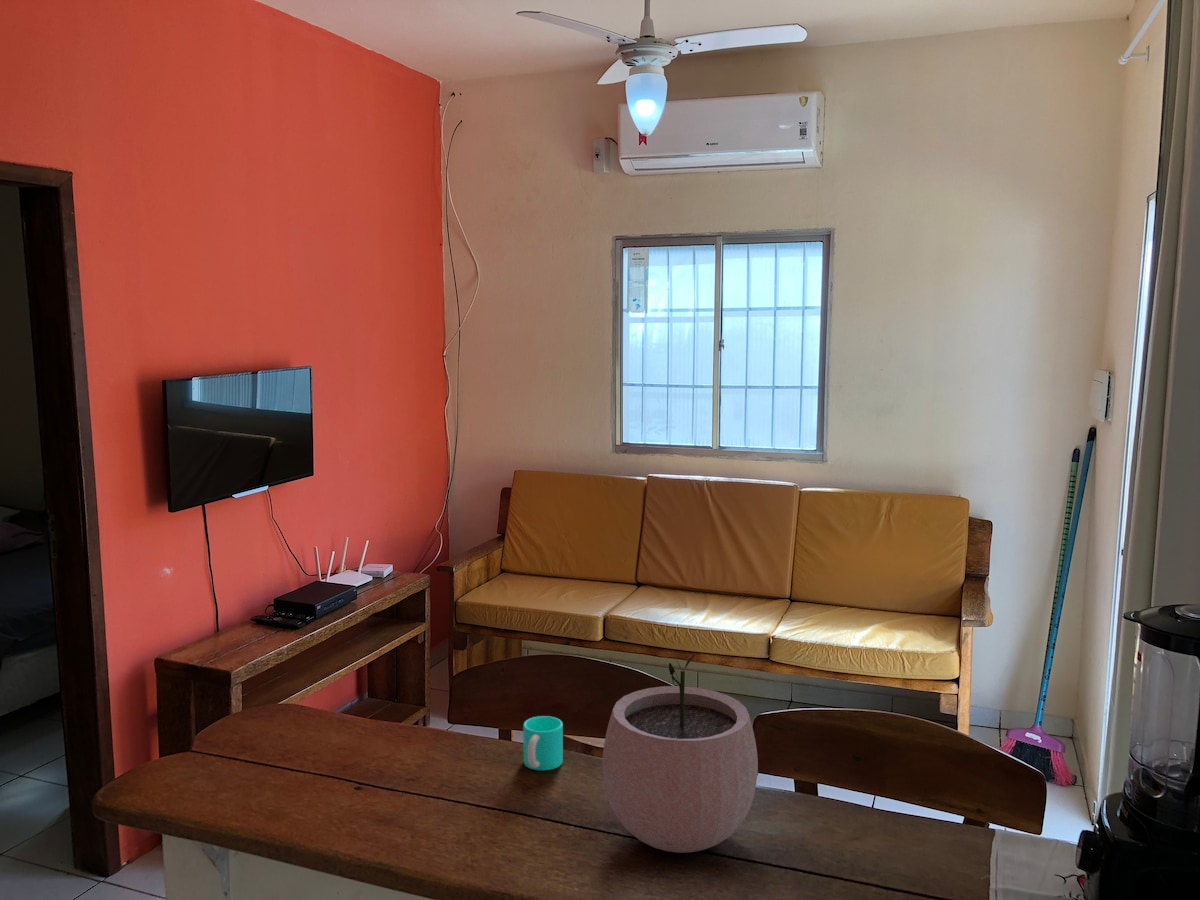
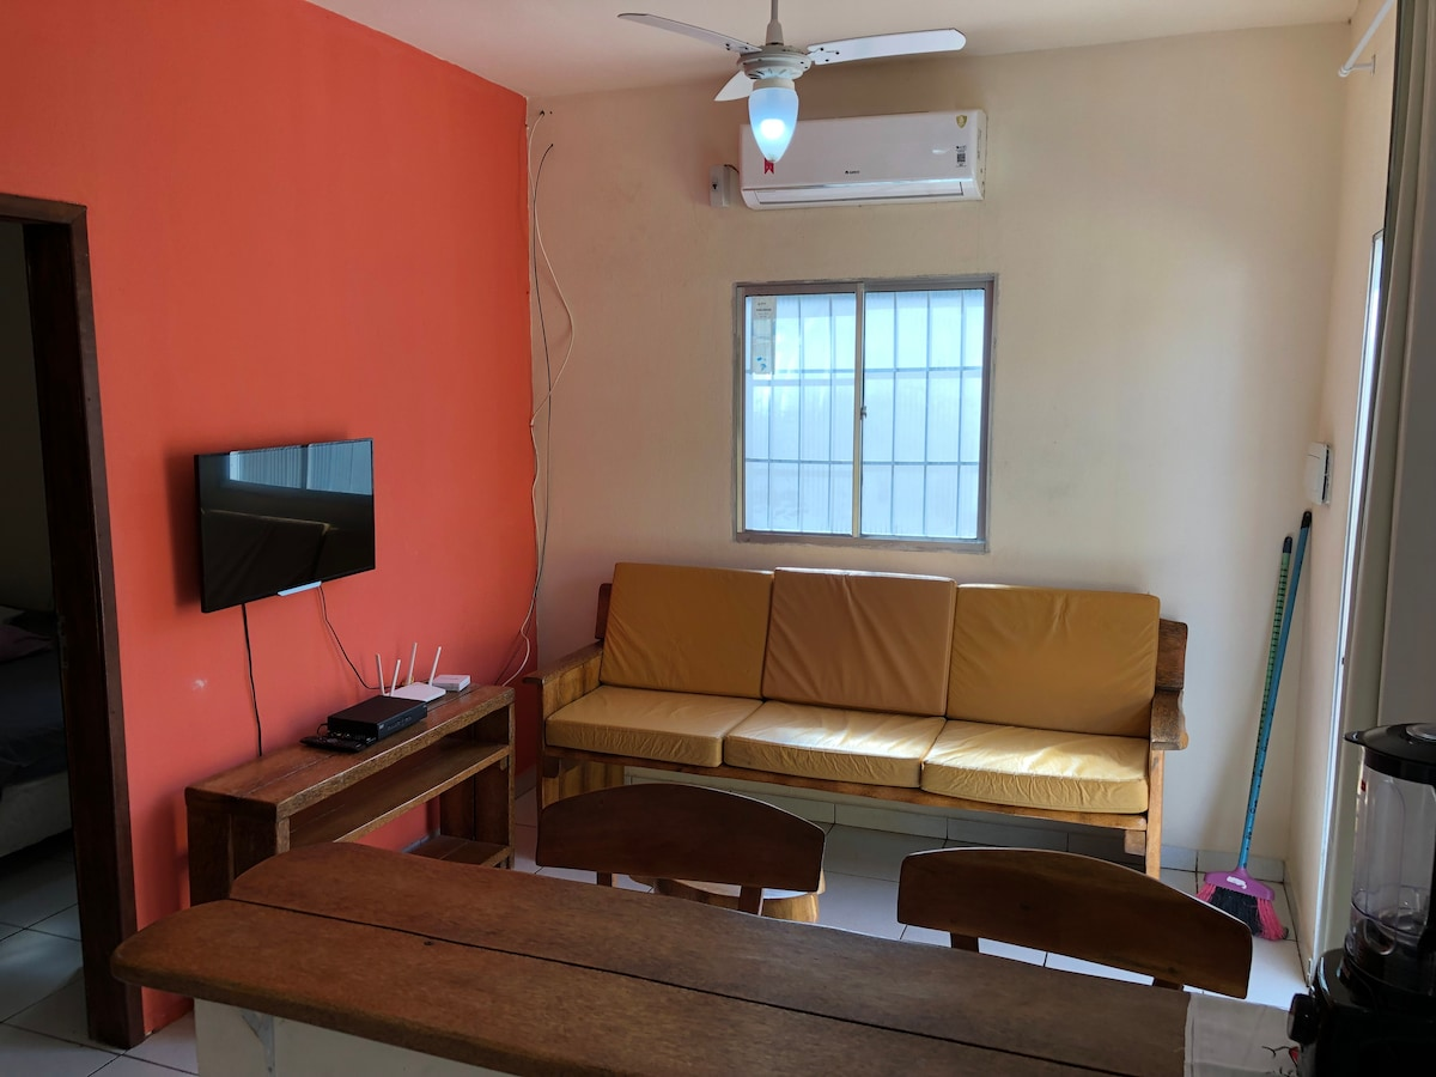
- cup (540, 746)
- plant pot (679, 747)
